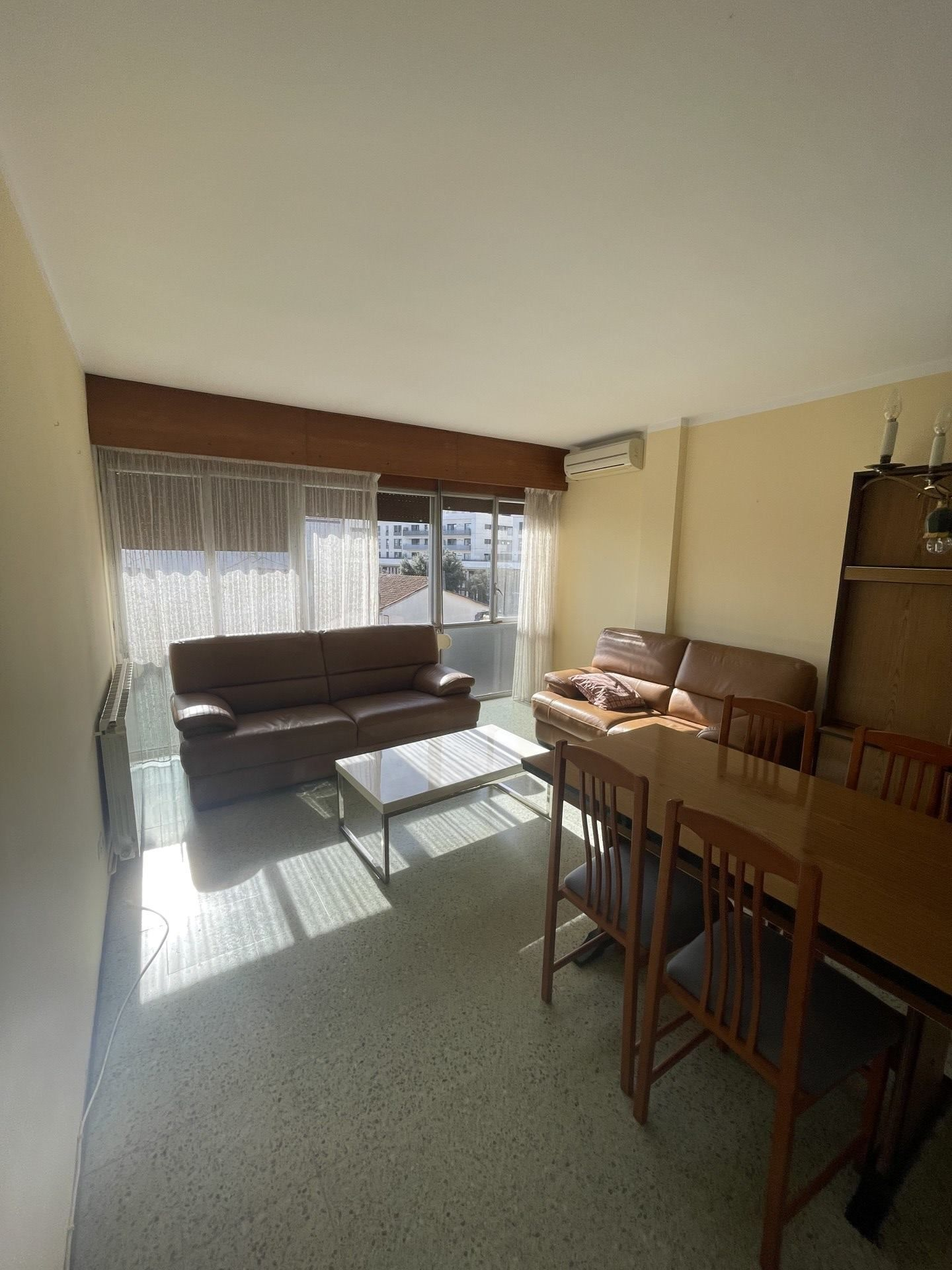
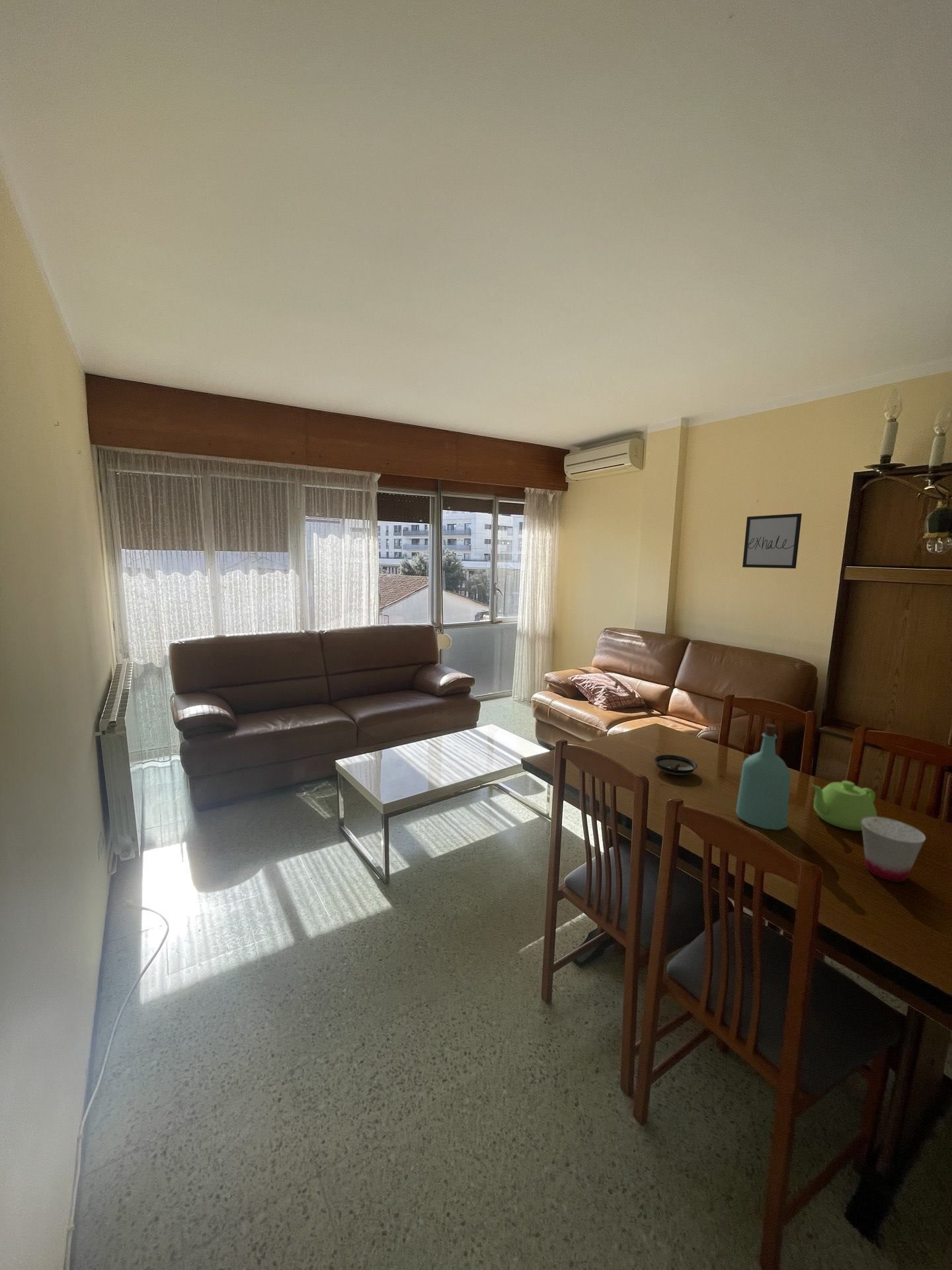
+ cup (889, 851)
+ teapot (843, 801)
+ saucer (675, 767)
+ wall art (770, 541)
+ bottle (766, 773)
